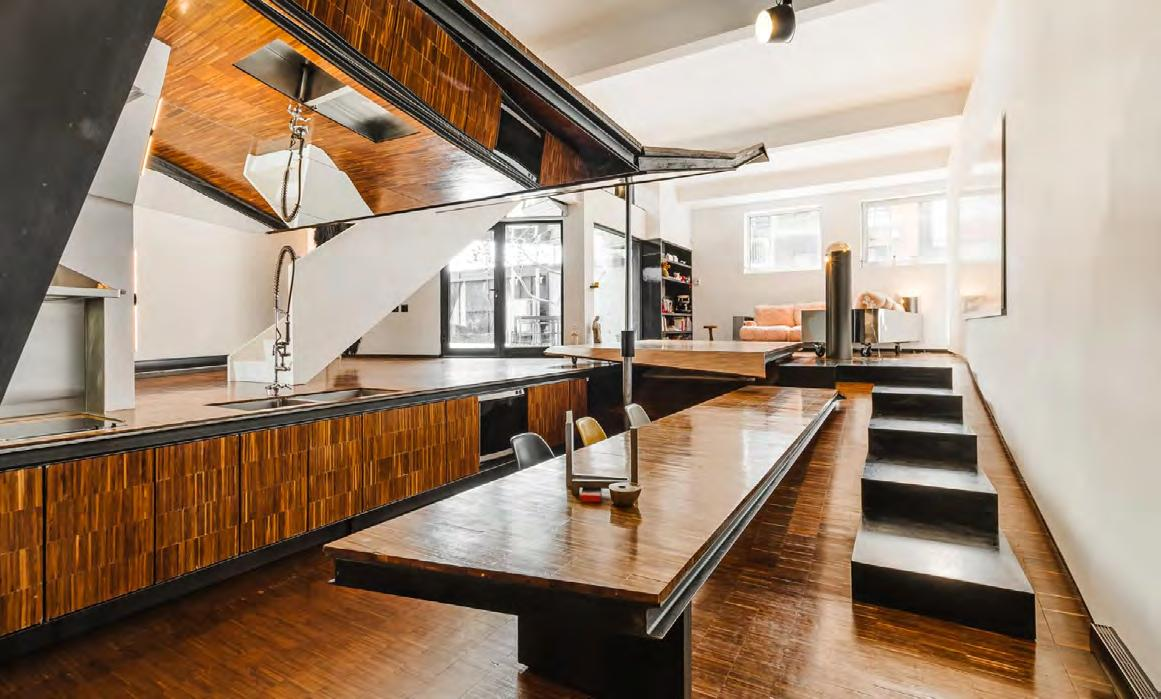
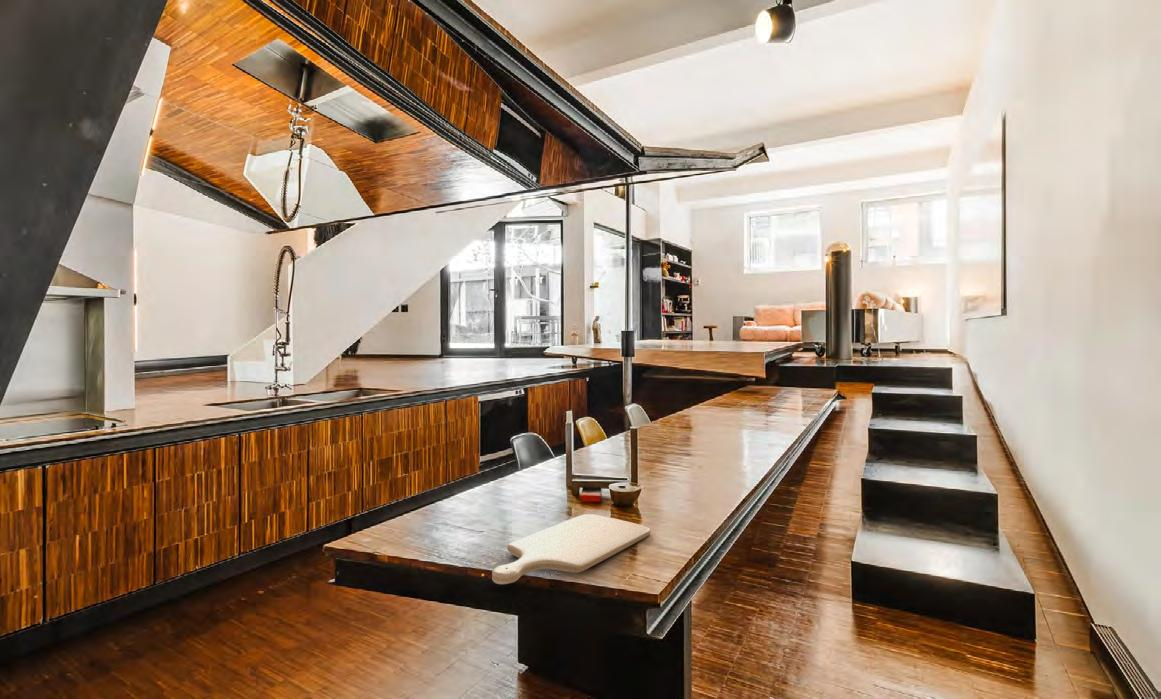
+ chopping board (565, 546)
